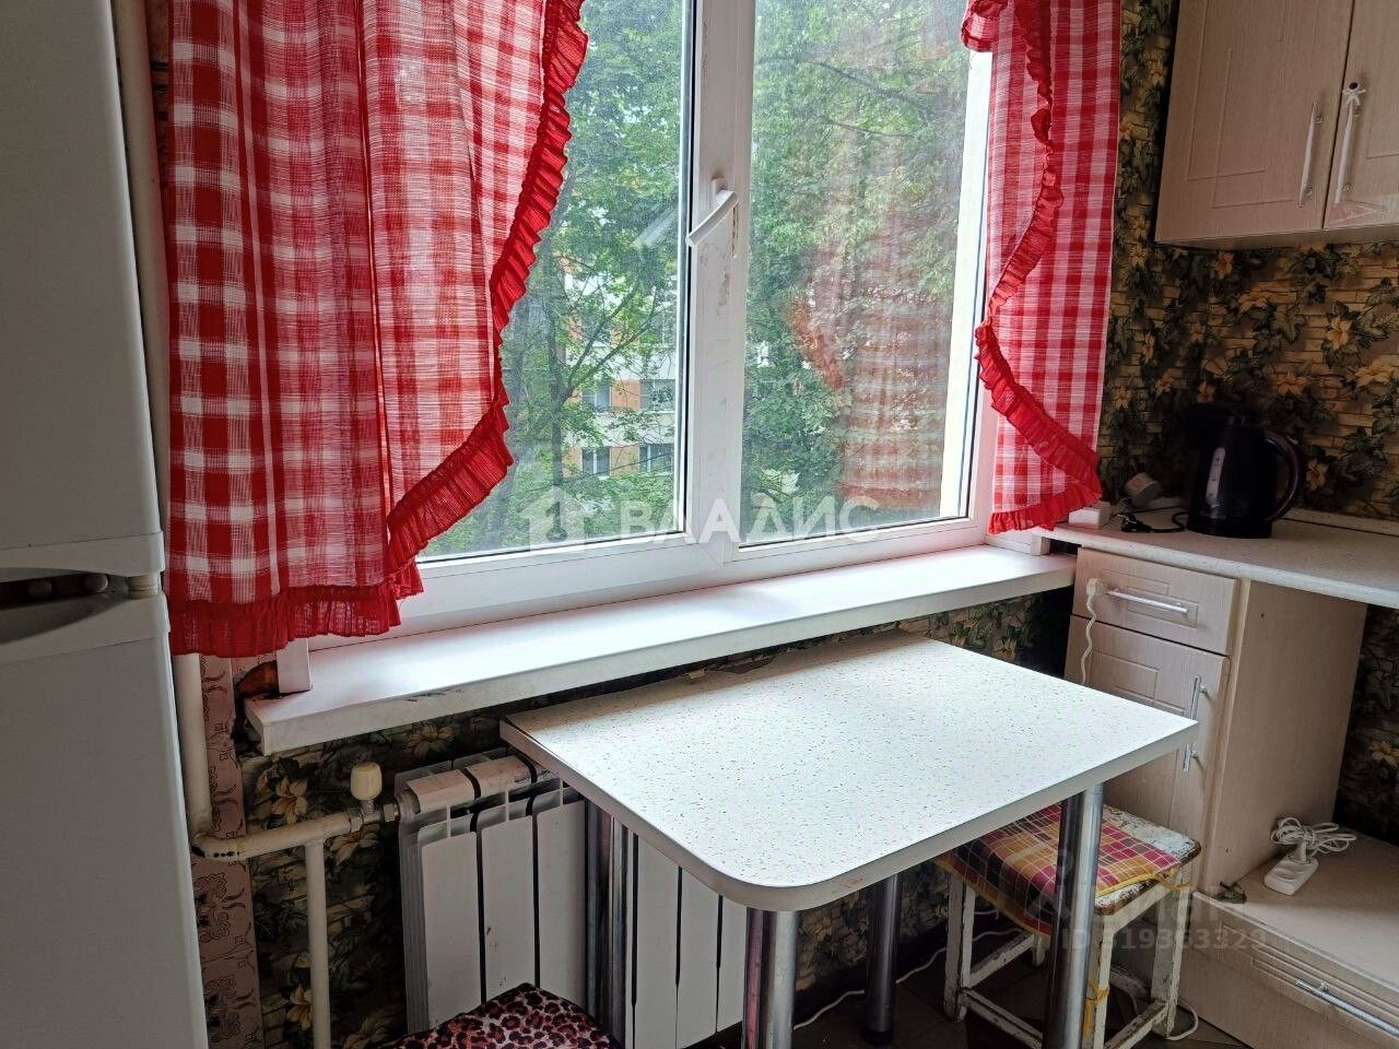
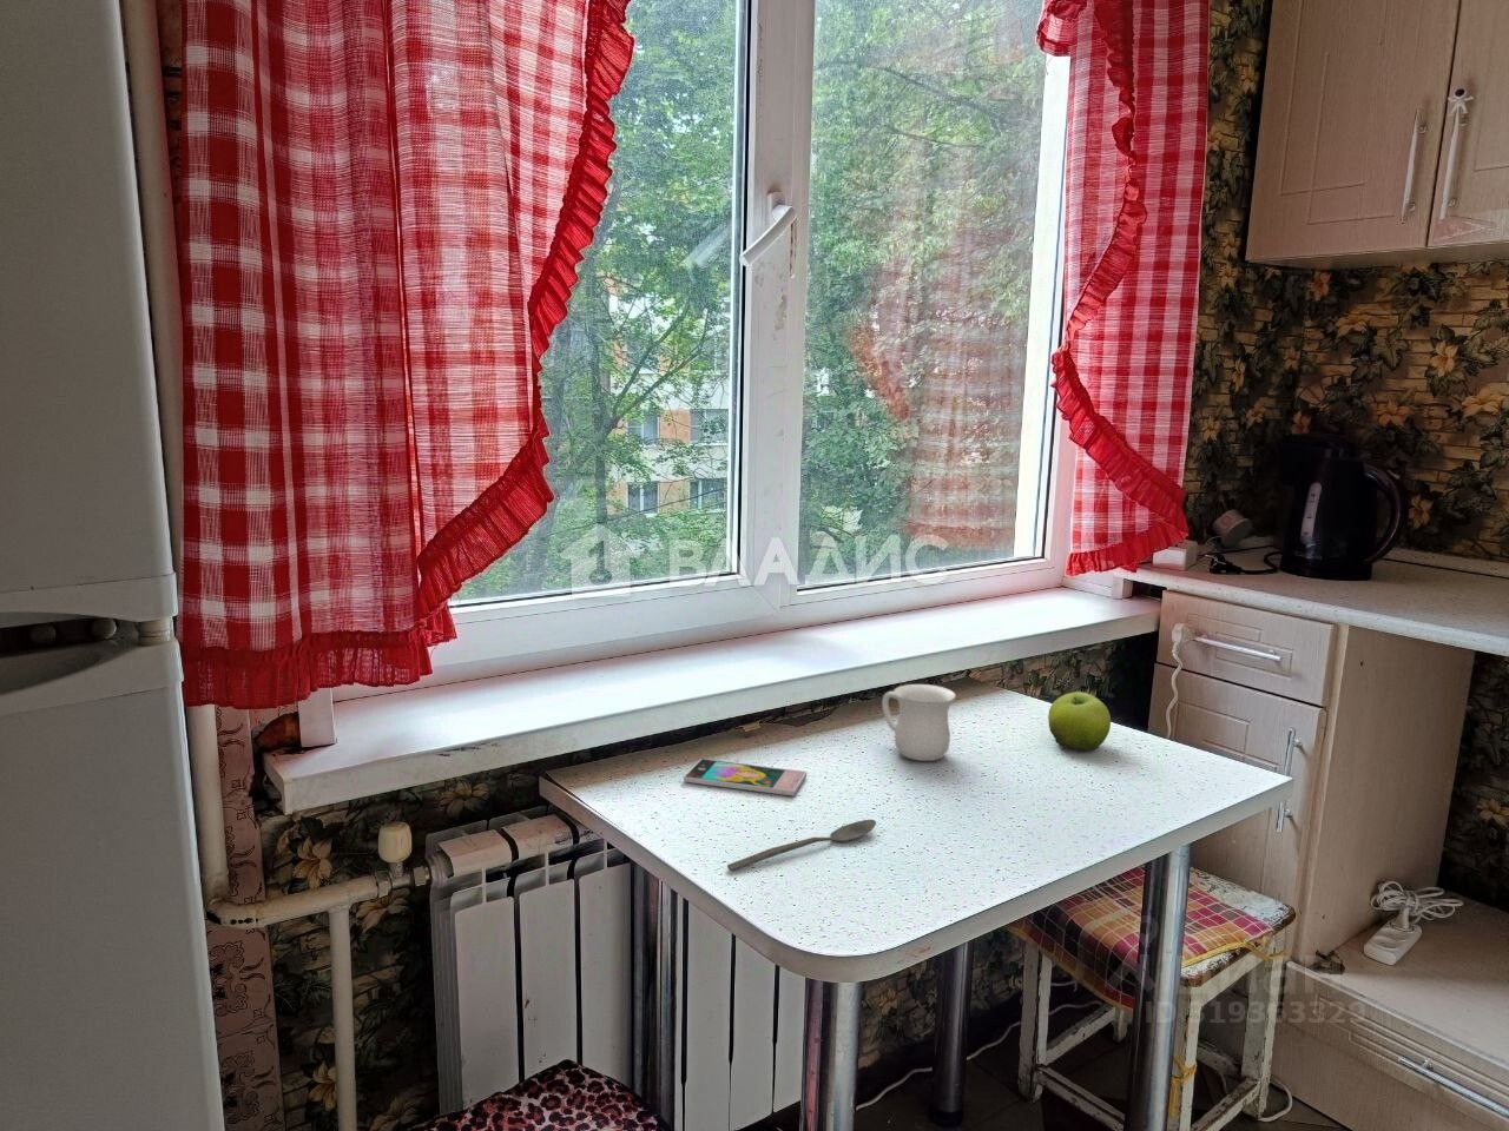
+ fruit (1079, 720)
+ mug (913, 721)
+ smartphone (745, 777)
+ spoon (804, 843)
